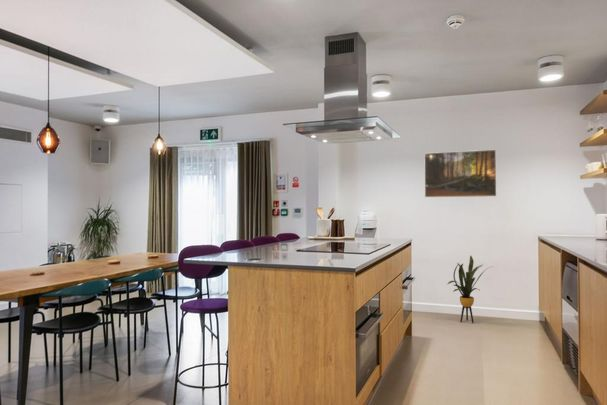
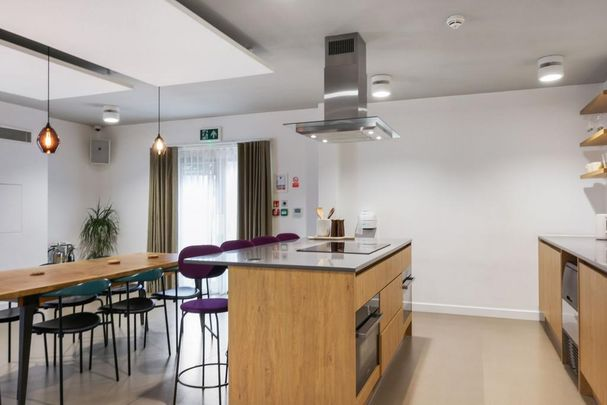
- house plant (470, 289)
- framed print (459, 174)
